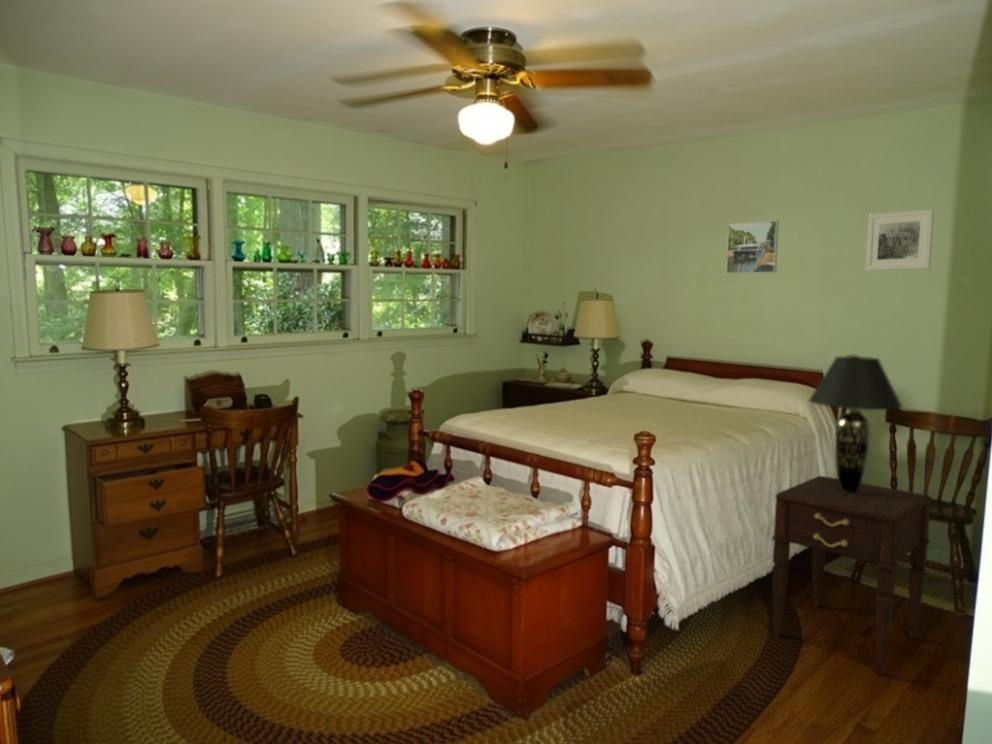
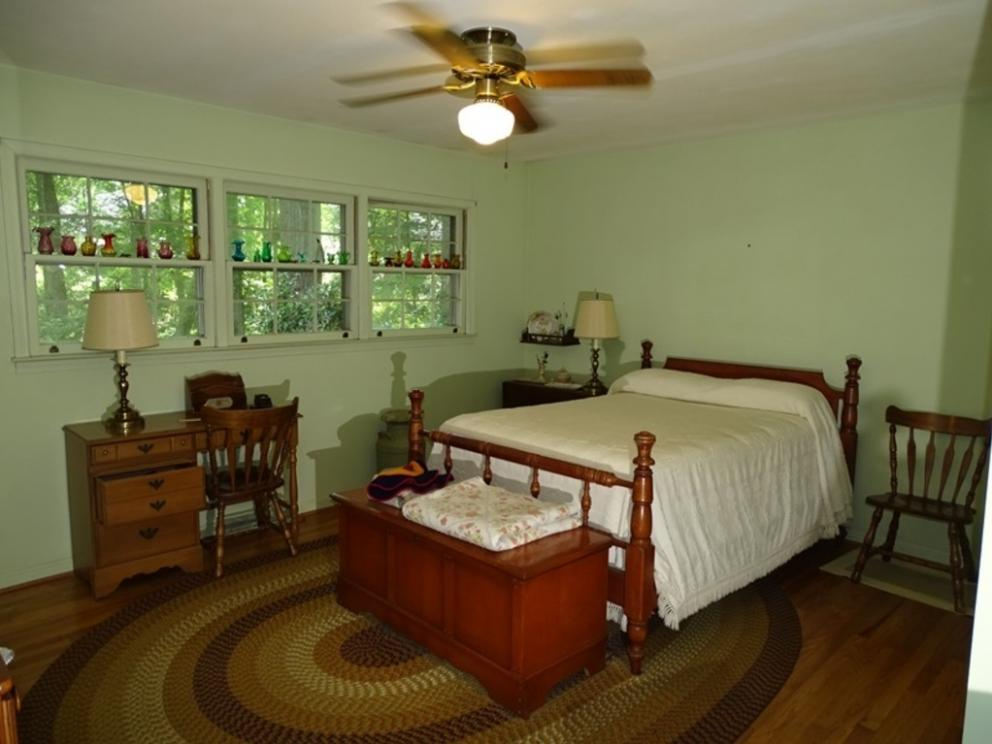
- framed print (898, 240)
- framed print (751, 247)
- nightstand (852, 558)
- table lamp (852, 425)
